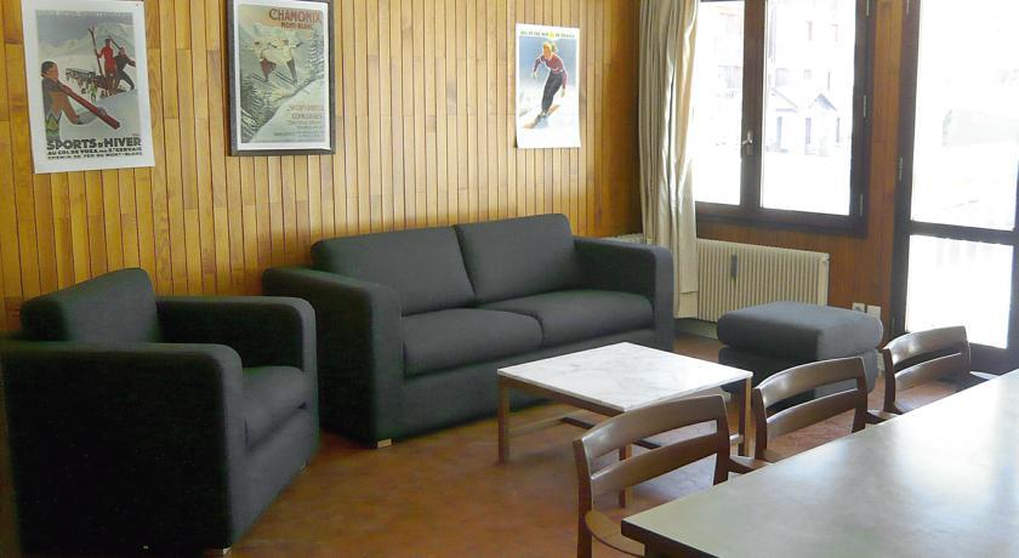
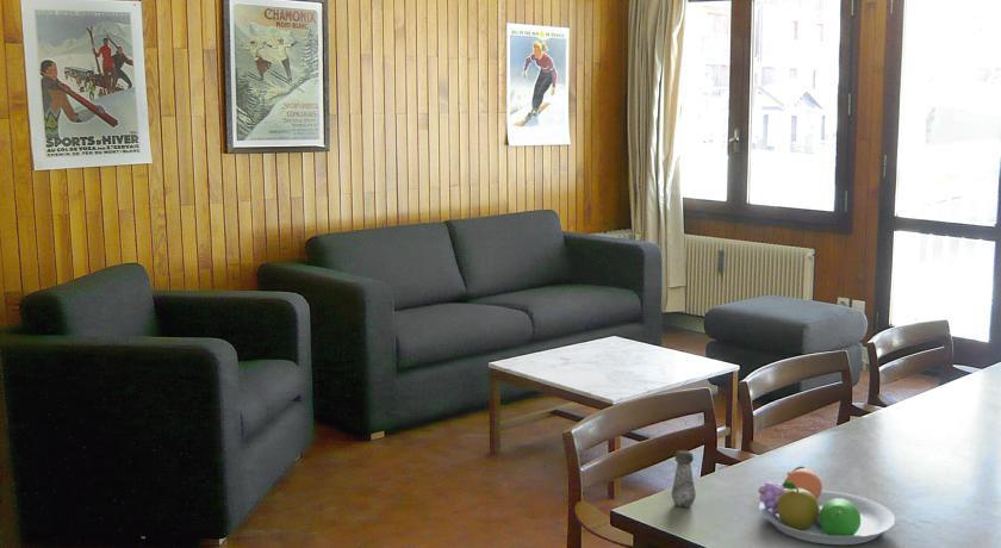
+ fruit bowl (825, 502)
+ salt shaker (683, 478)
